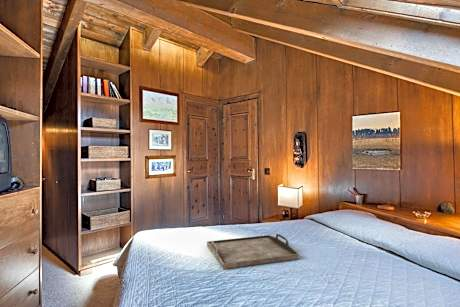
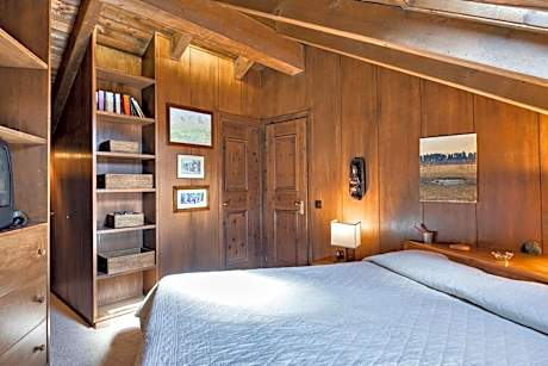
- serving tray (249, 245)
